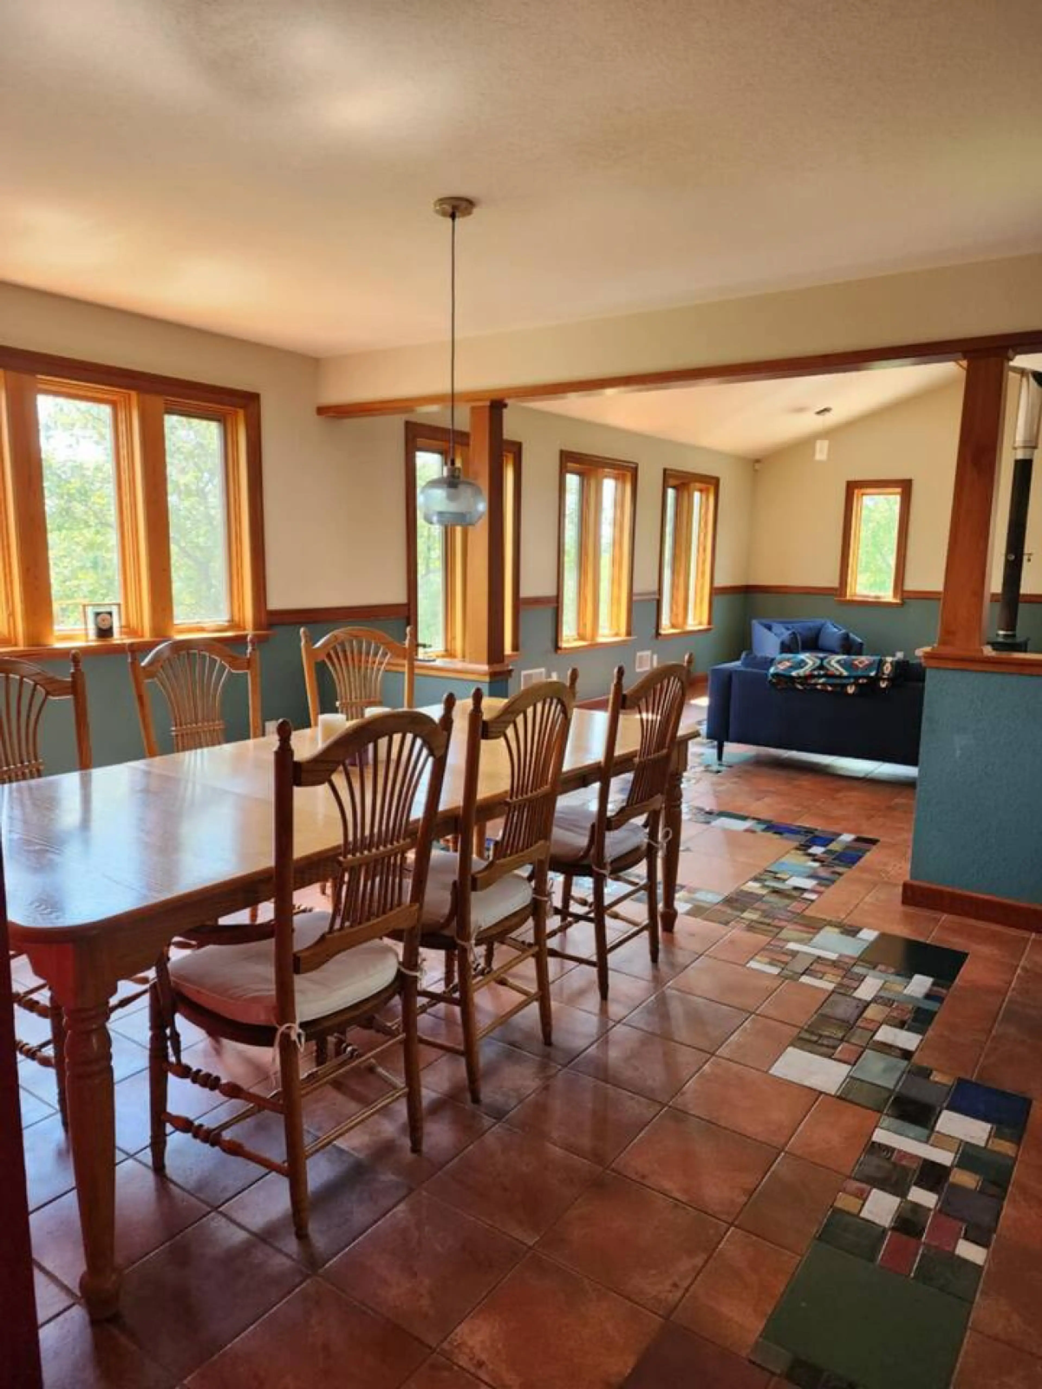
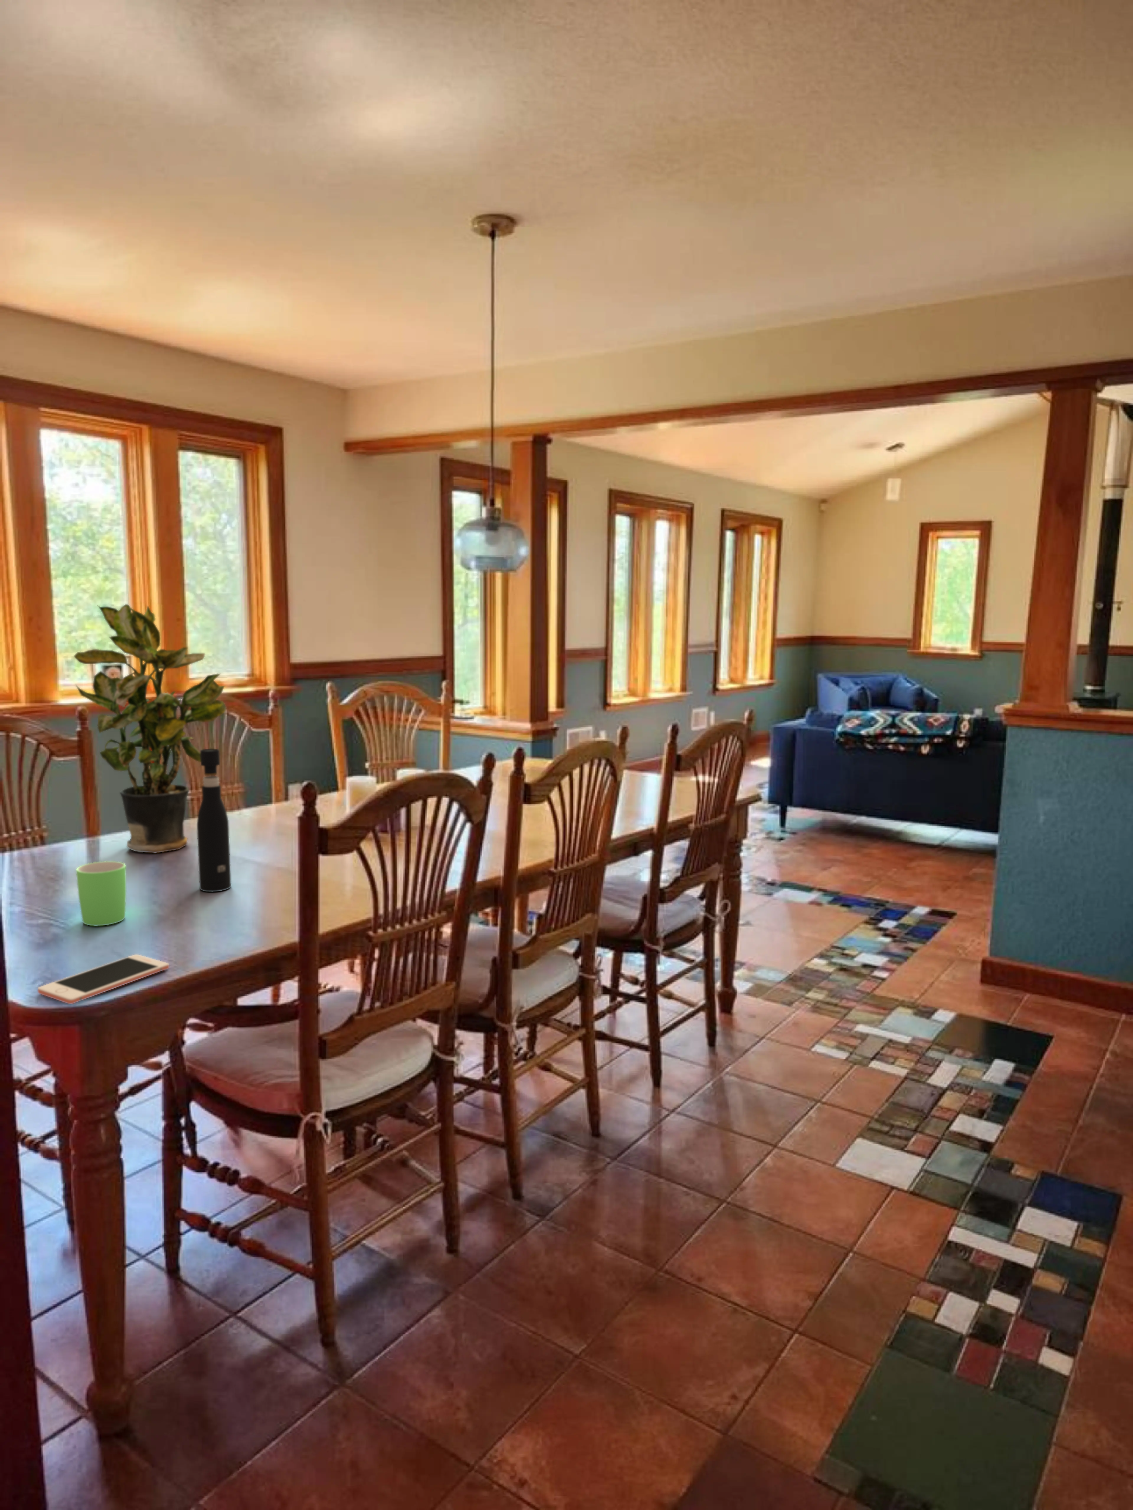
+ cell phone (106, 978)
+ potted plant (154, 729)
+ pepper grinder (212, 820)
+ mug (104, 891)
